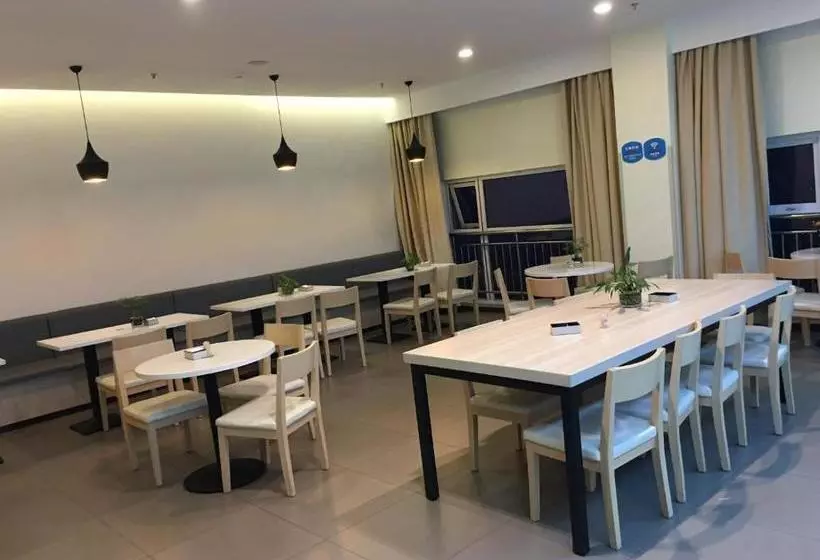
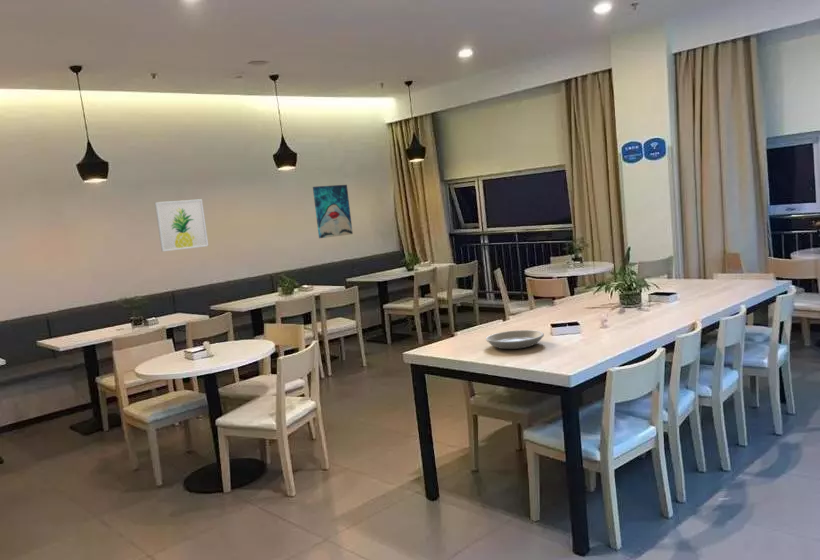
+ plate (514, 340)
+ wall art (182, 224)
+ wall art (333, 211)
